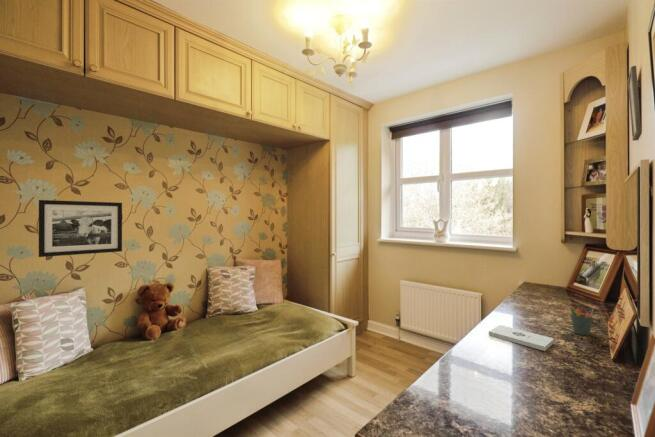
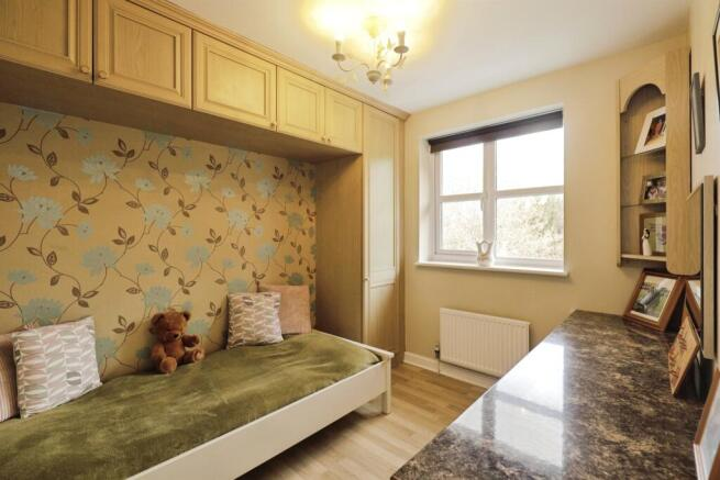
- notepad (520, 336)
- pen holder (581, 319)
- picture frame (83, 227)
